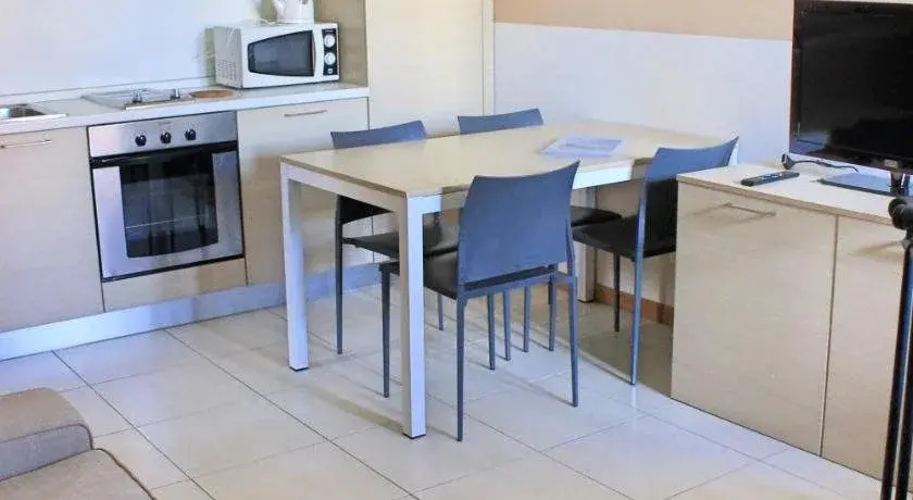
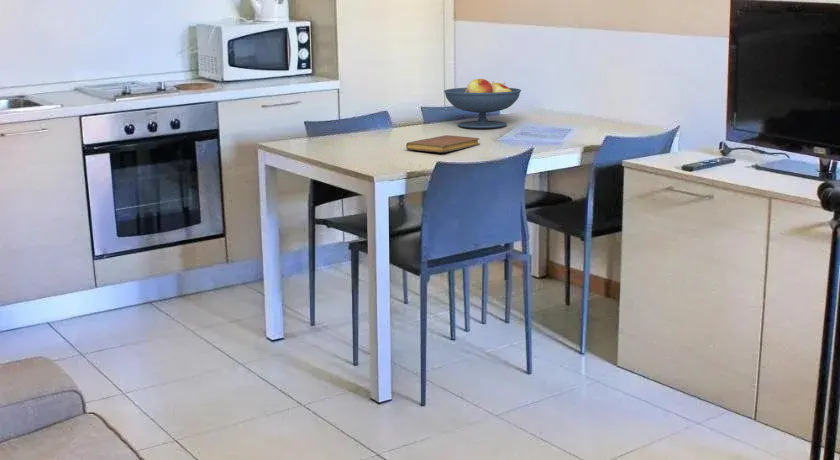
+ notebook (443, 143)
+ fruit bowl (482, 101)
